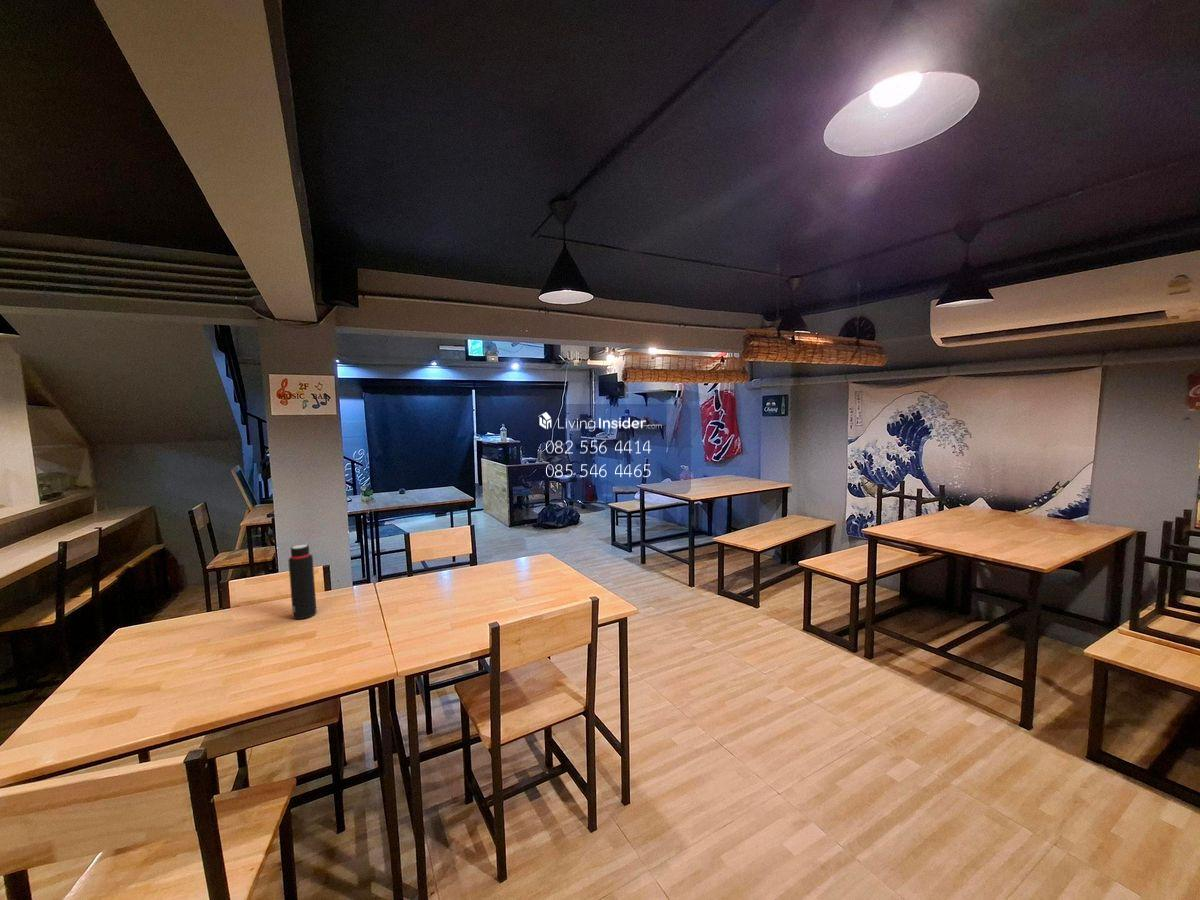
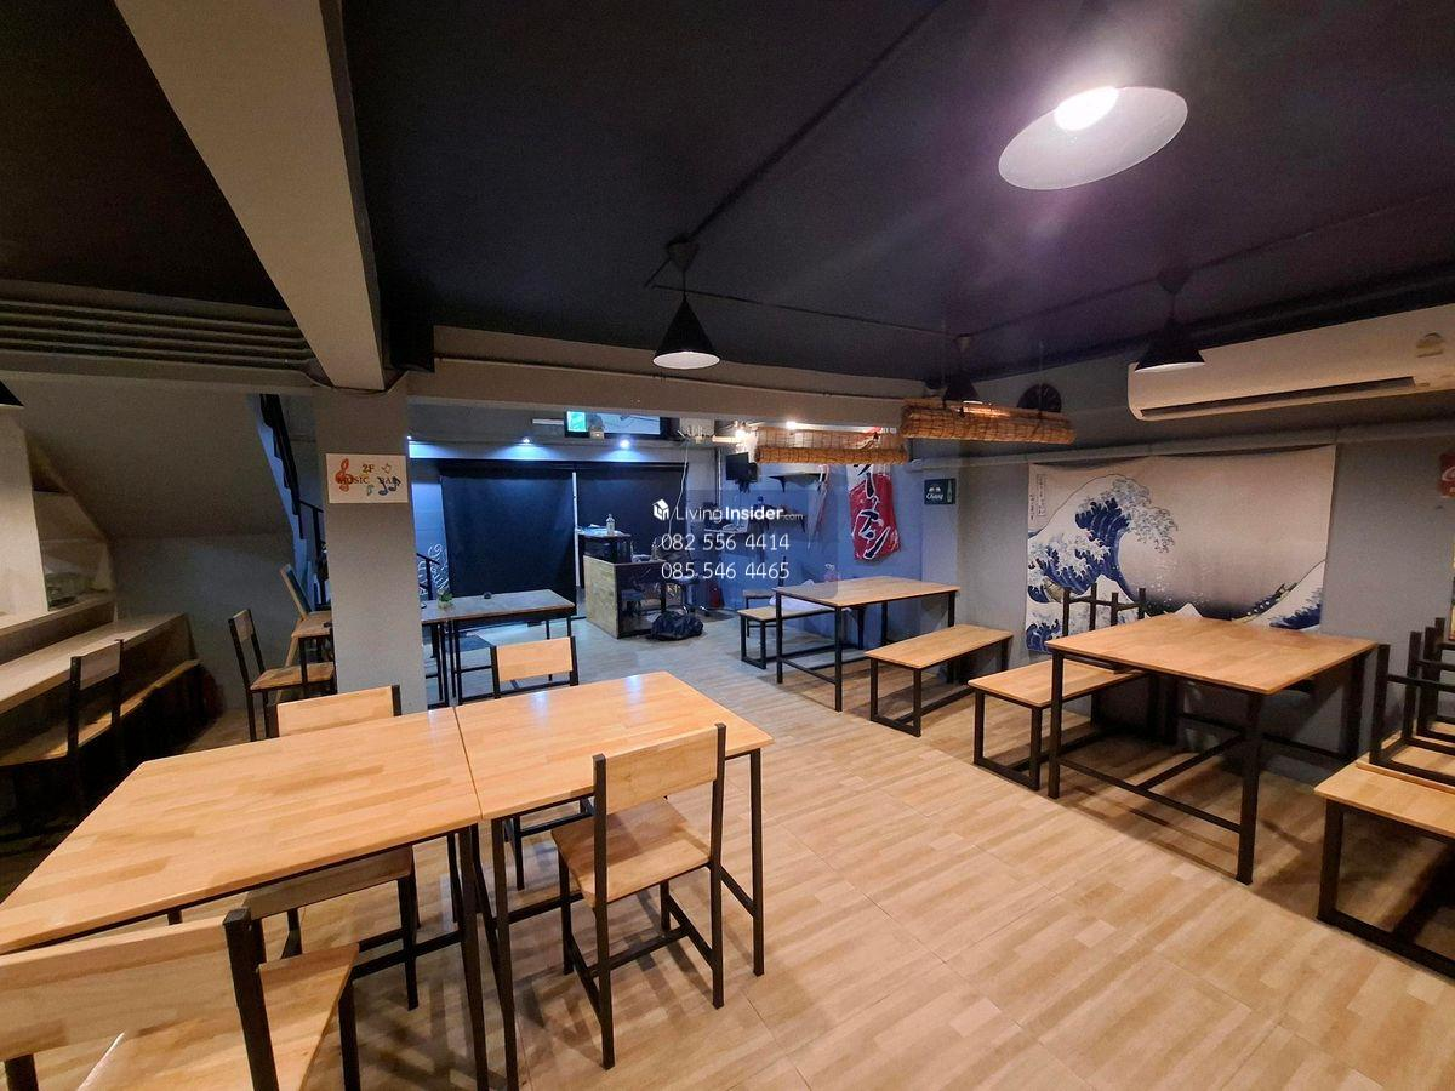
- water bottle (301, 580)
